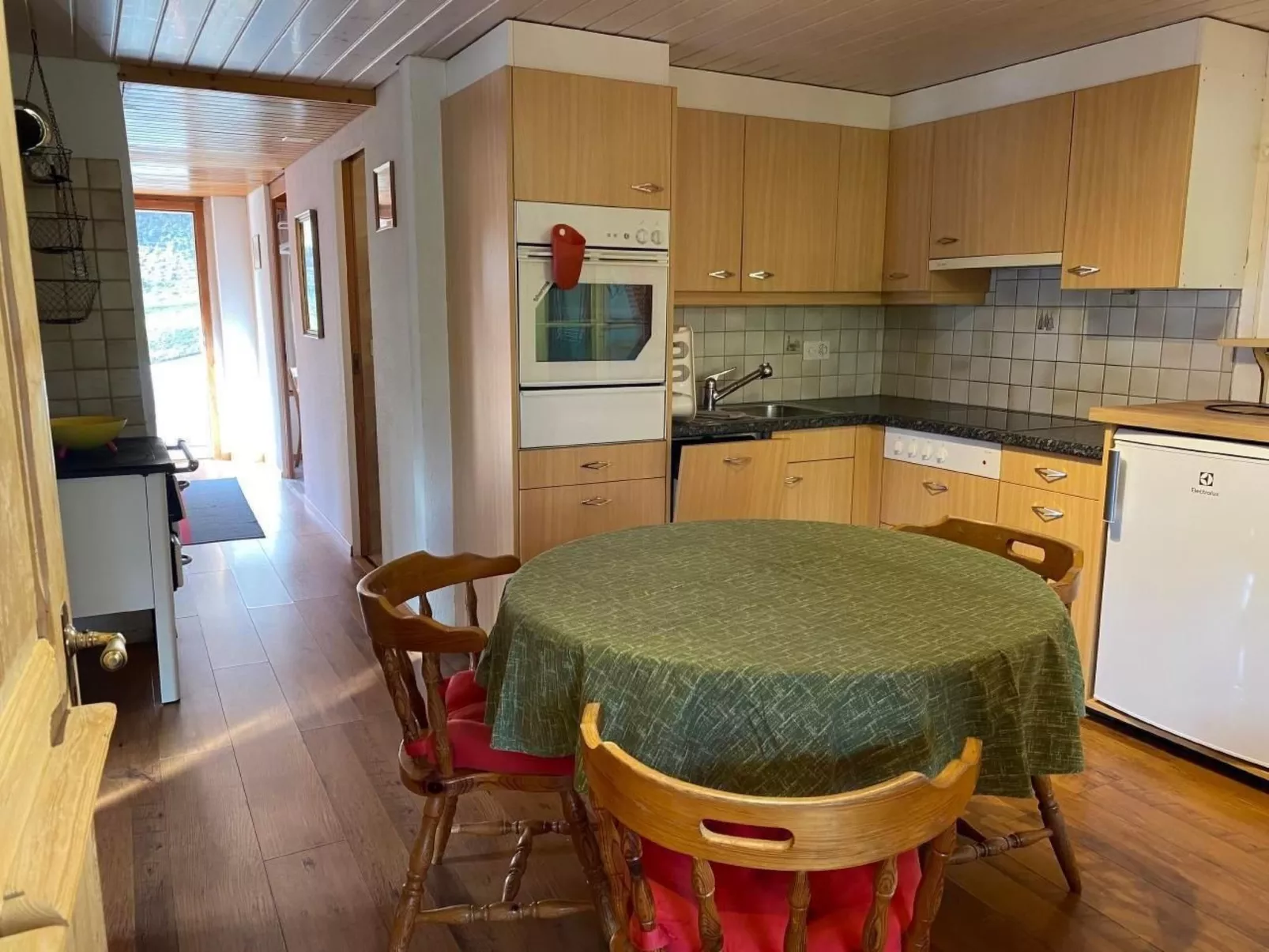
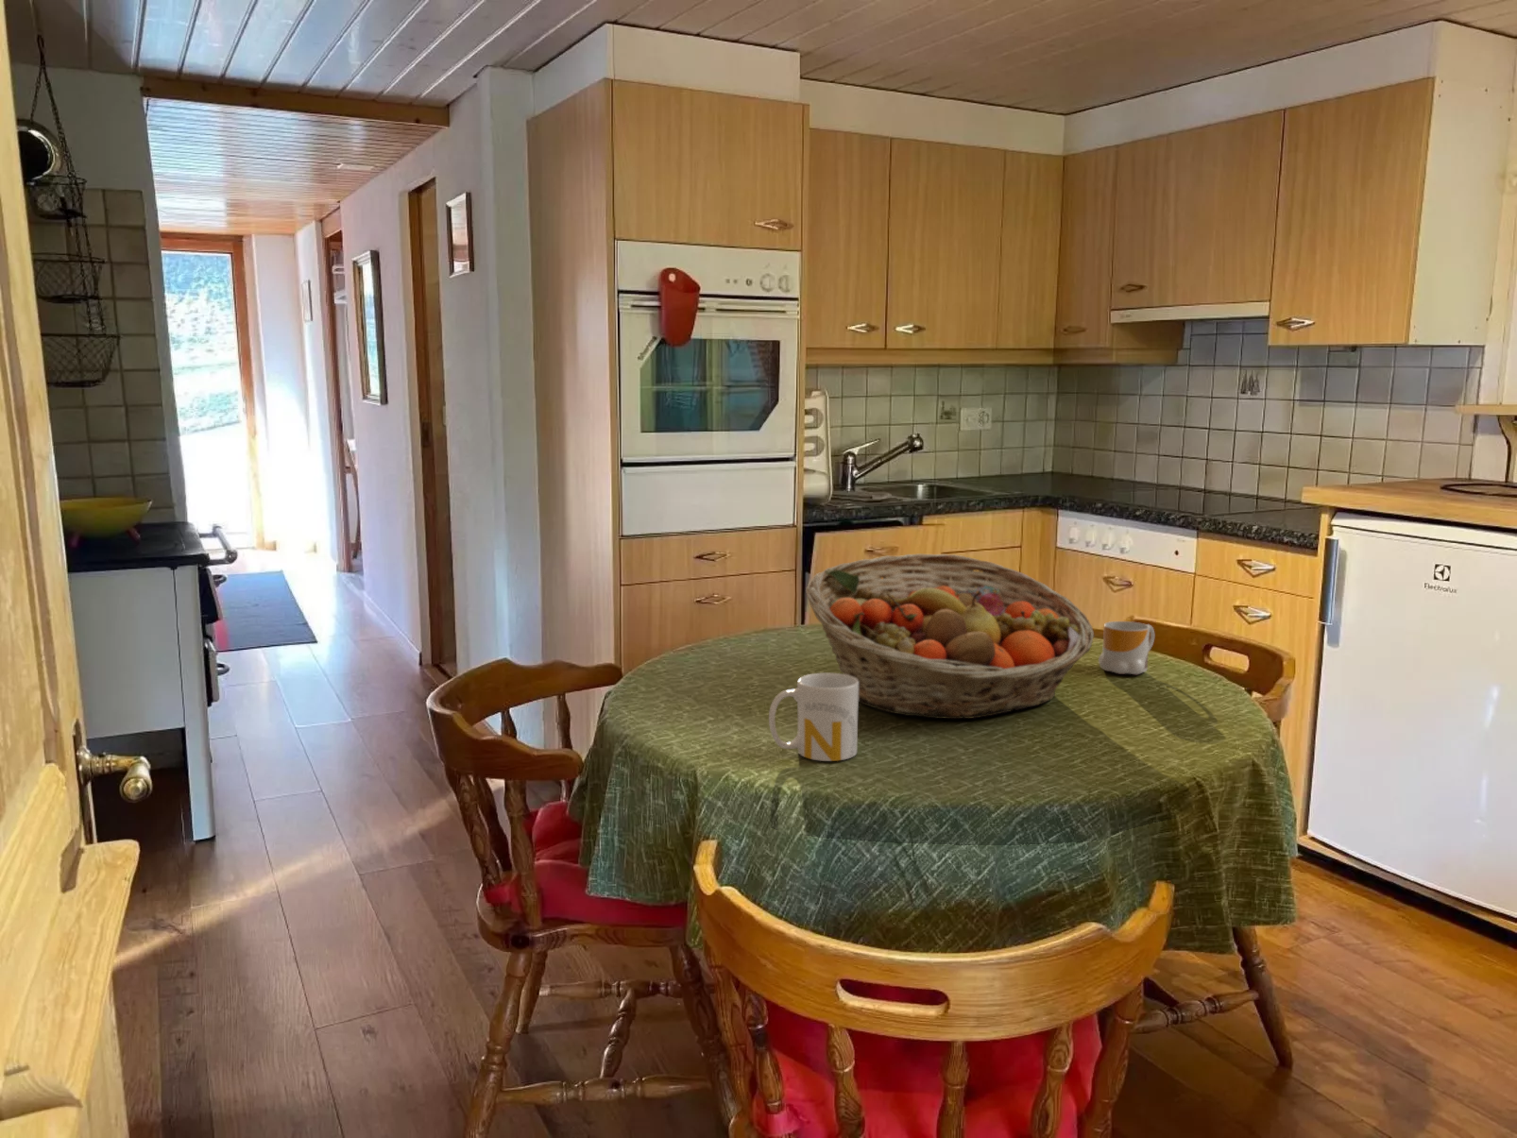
+ mug (1131, 646)
+ mug (818, 717)
+ fruit basket (948, 631)
